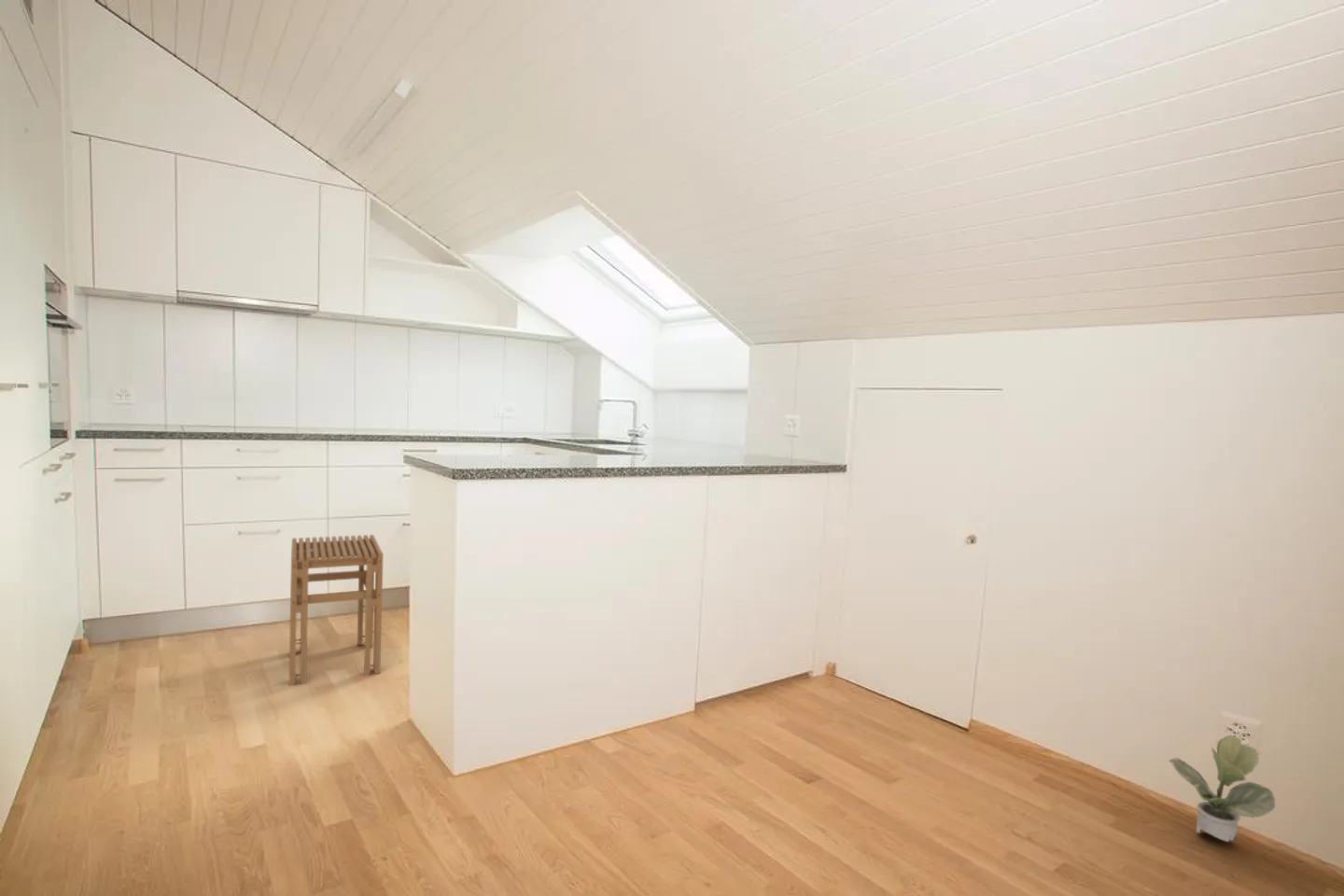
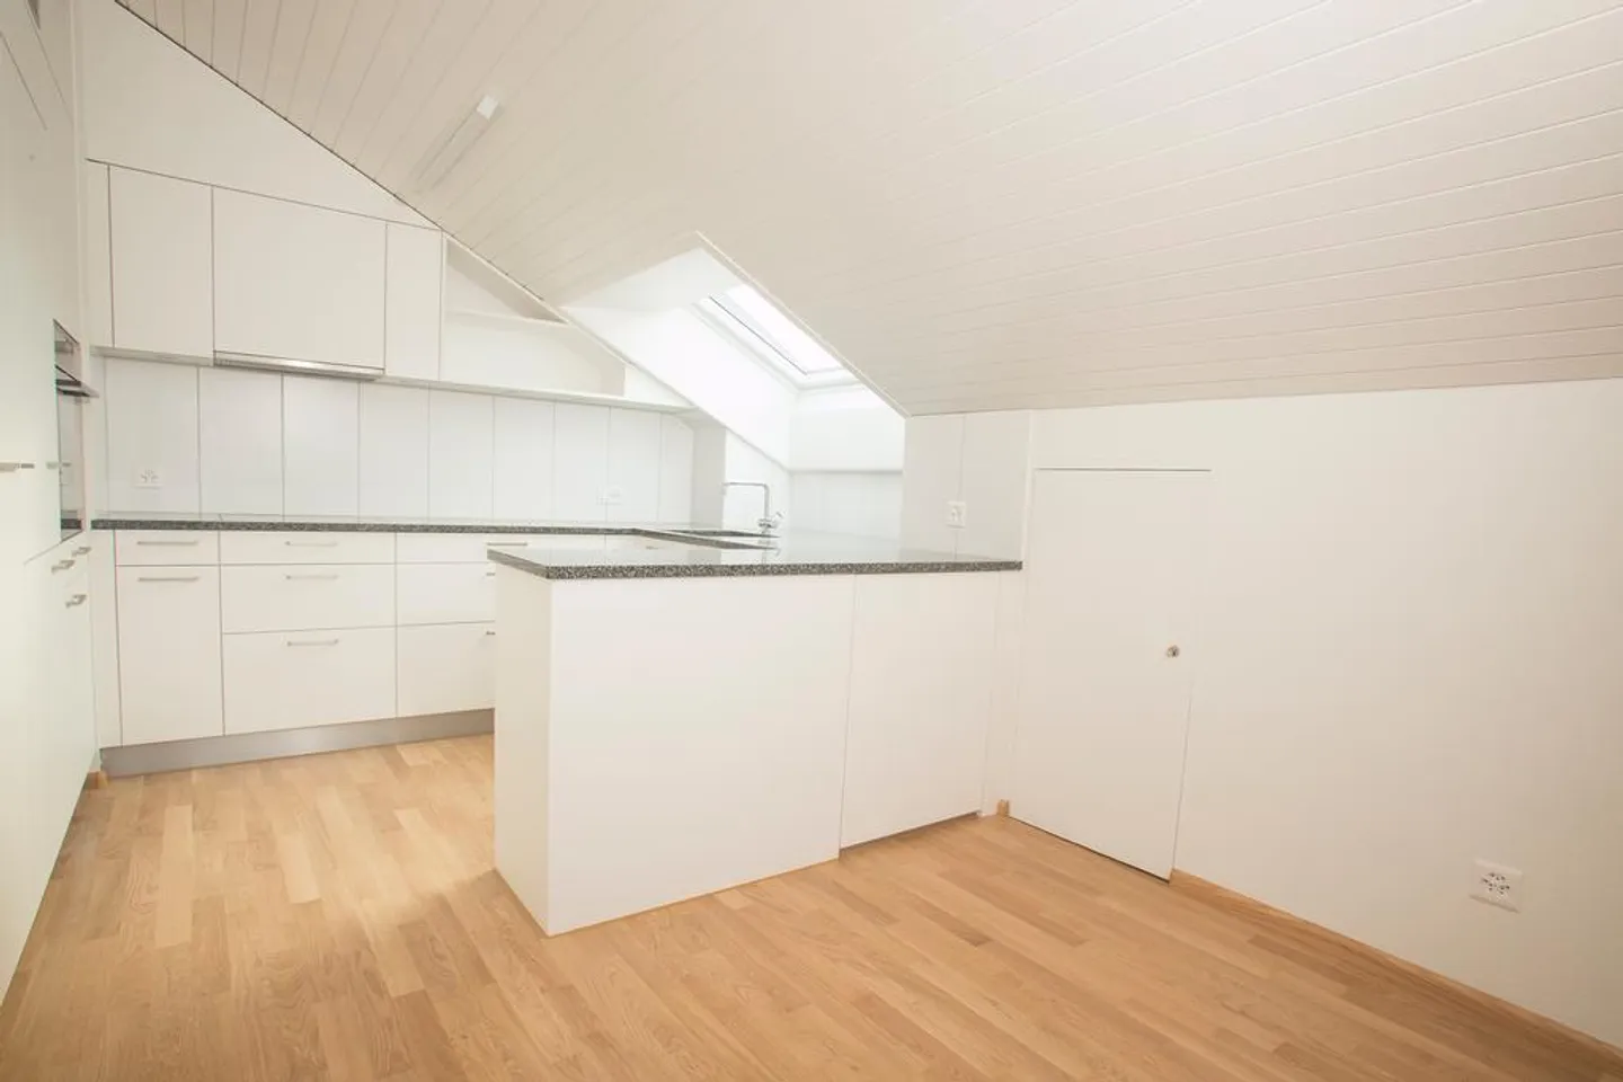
- stool (334, 601)
- potted plant (1217, 793)
